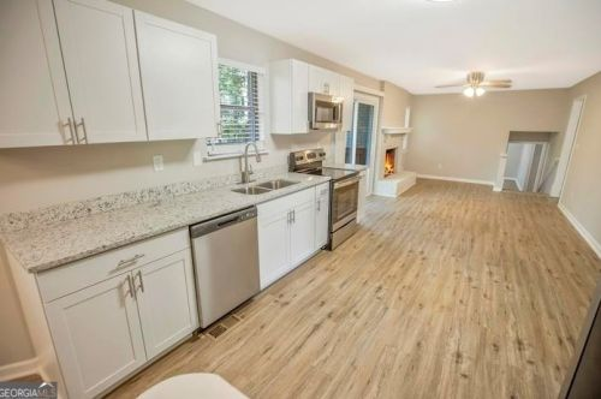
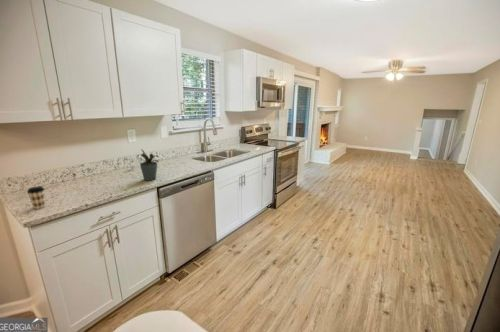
+ potted plant (147, 163)
+ coffee cup (37, 197)
